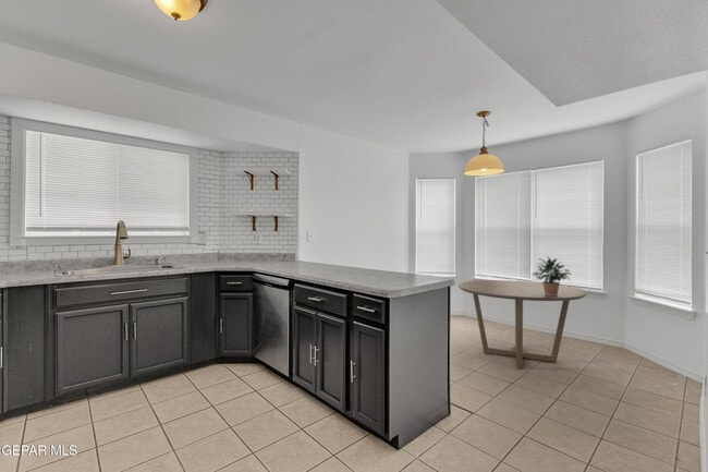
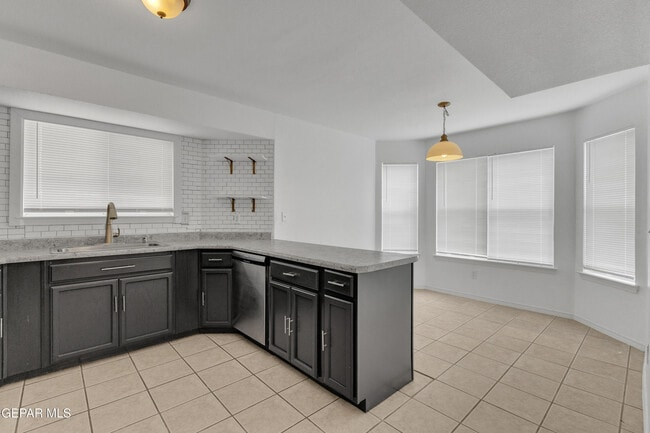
- potted plant (551, 275)
- dining table (517, 322)
